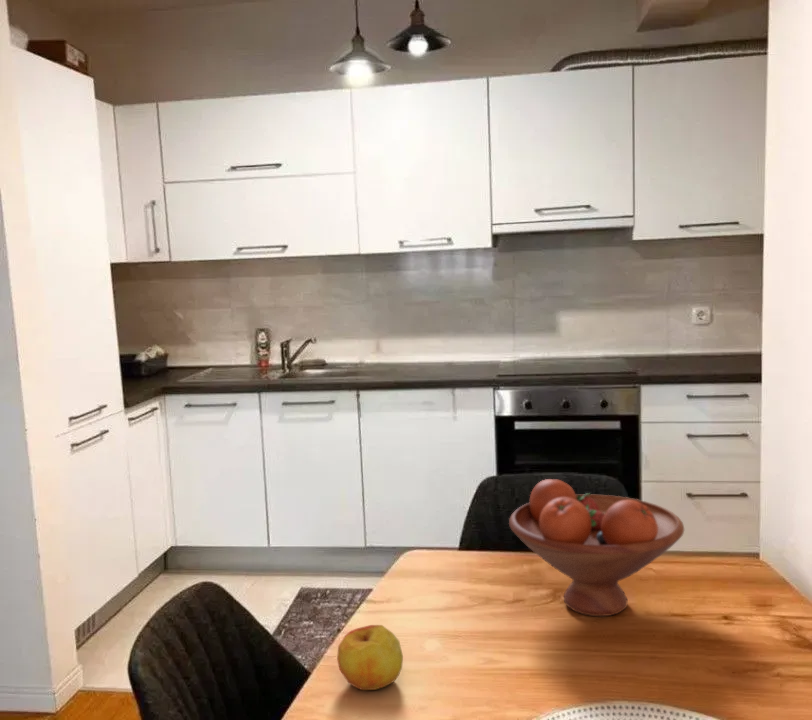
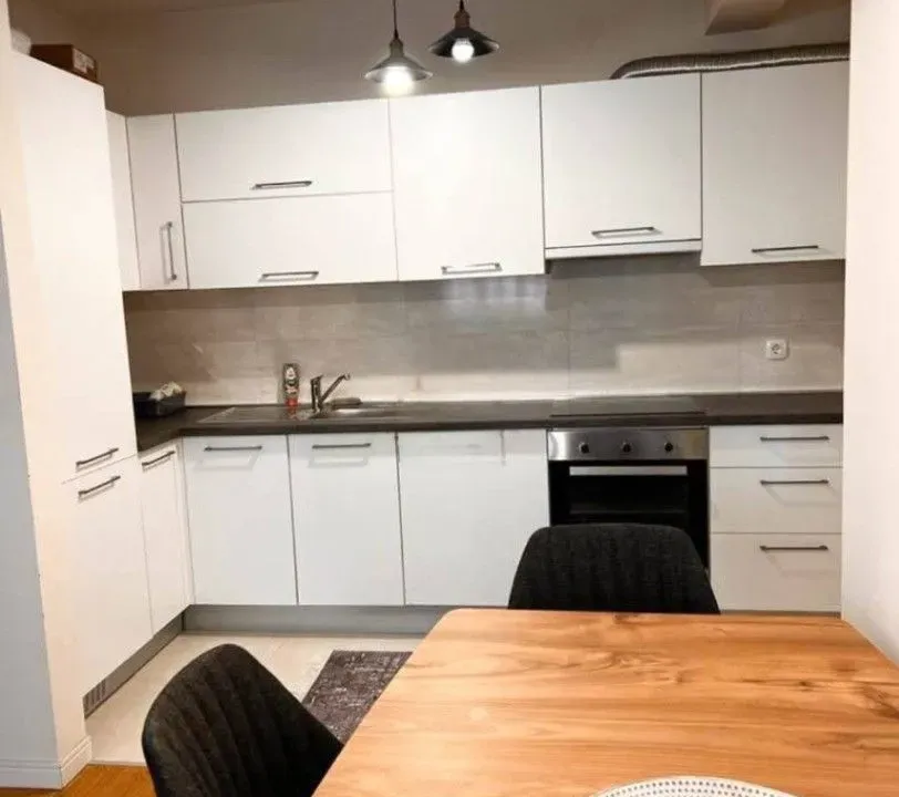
- fruit bowl (594, 545)
- apple (370, 657)
